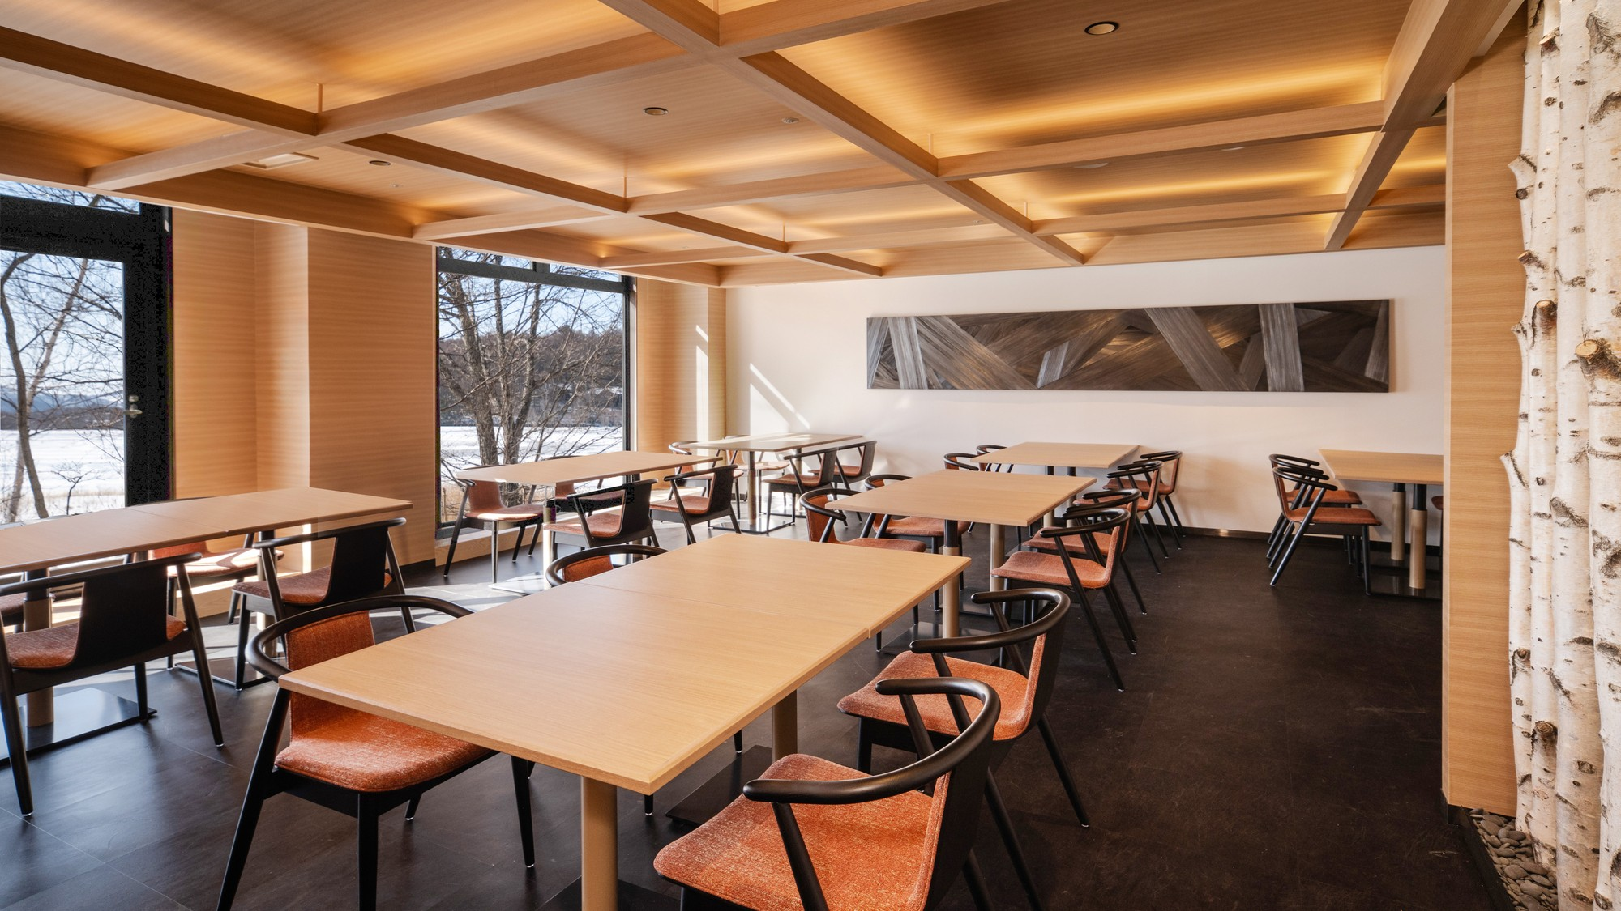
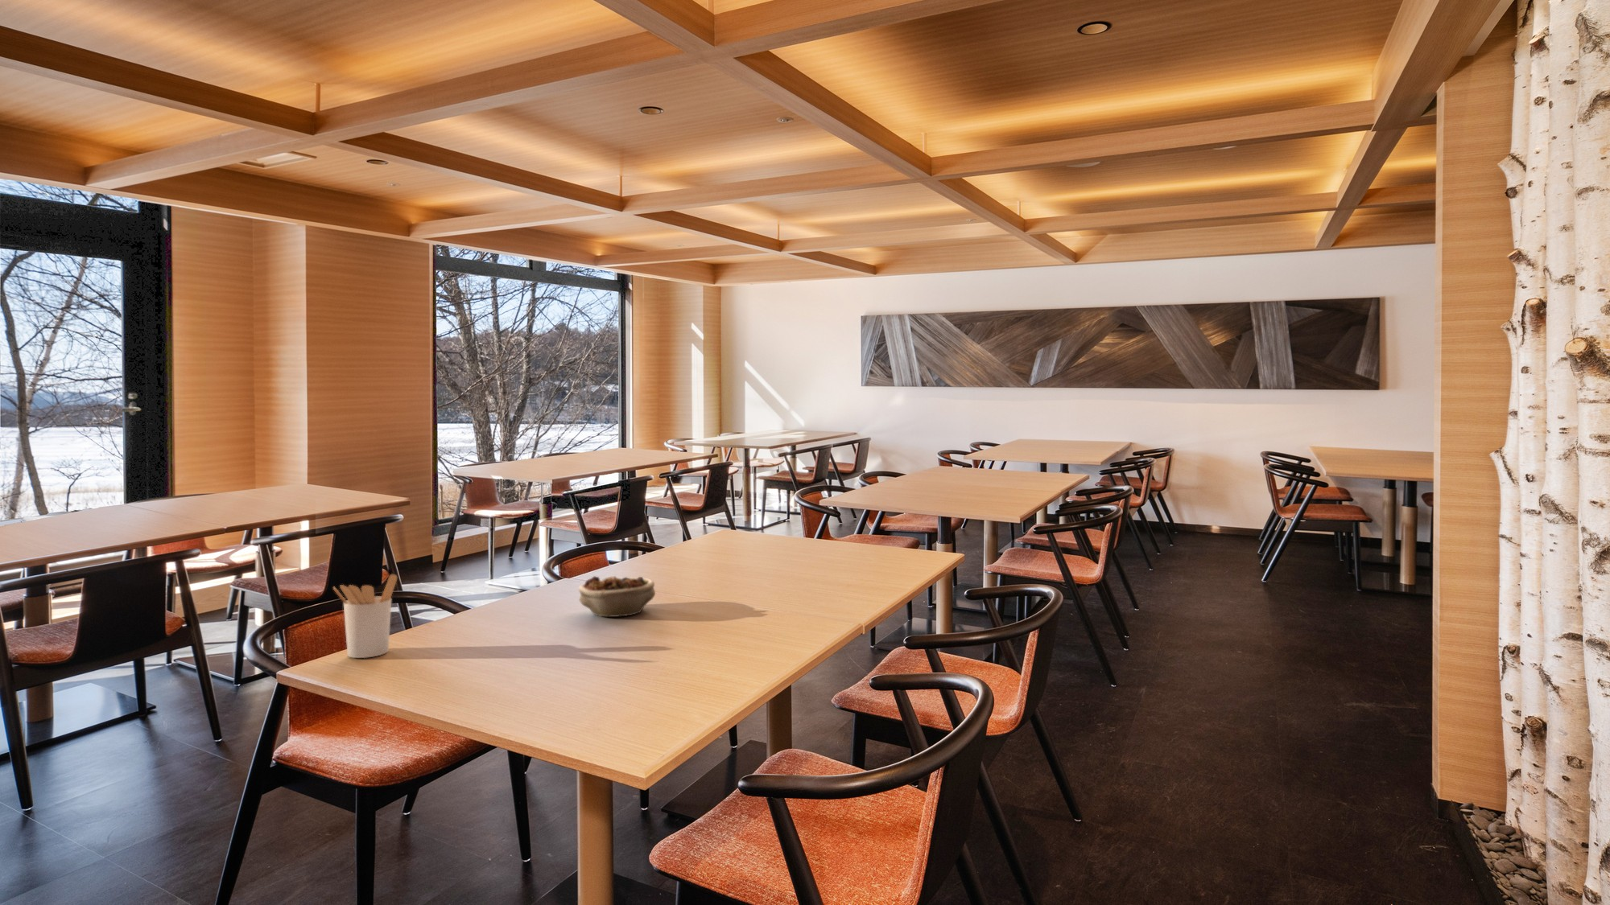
+ succulent planter (617, 592)
+ utensil holder (365, 617)
